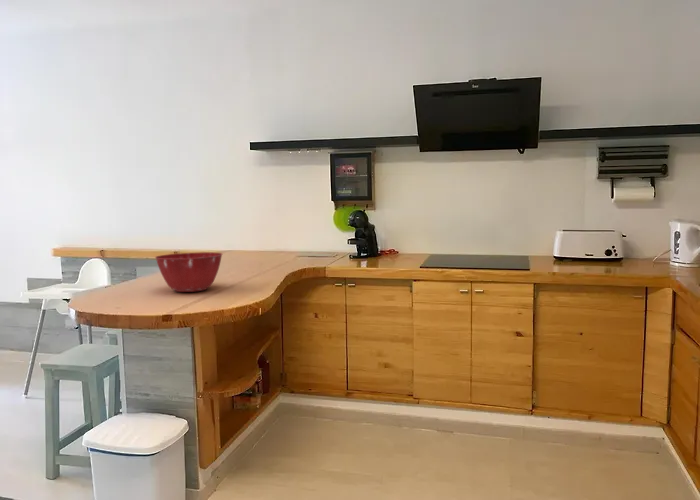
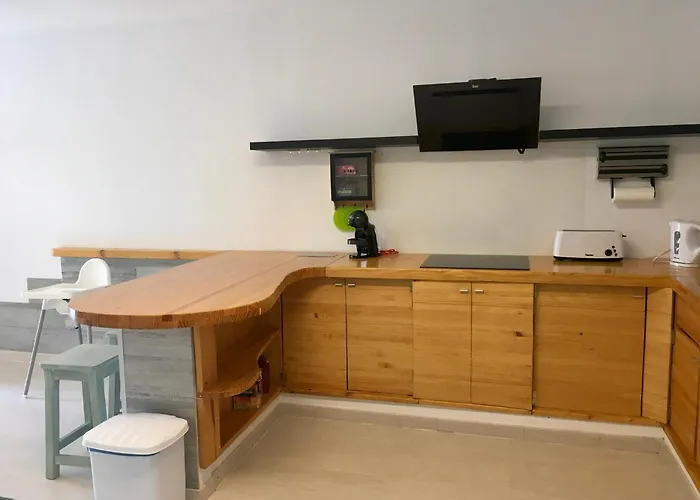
- mixing bowl (189, 272)
